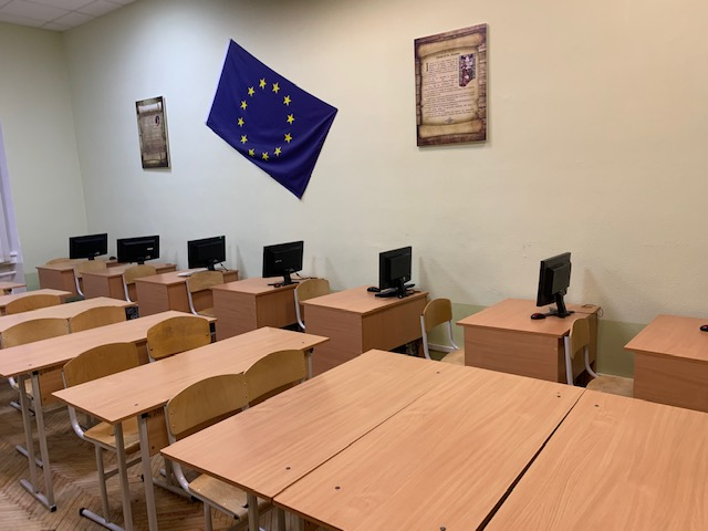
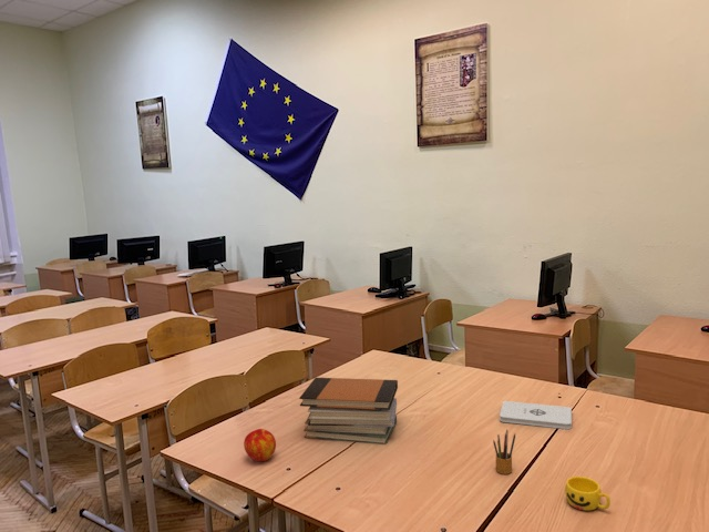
+ apple (259, 444)
+ pencil box (504, 452)
+ cup (587, 495)
+ book stack (351, 409)
+ notepad (535, 413)
